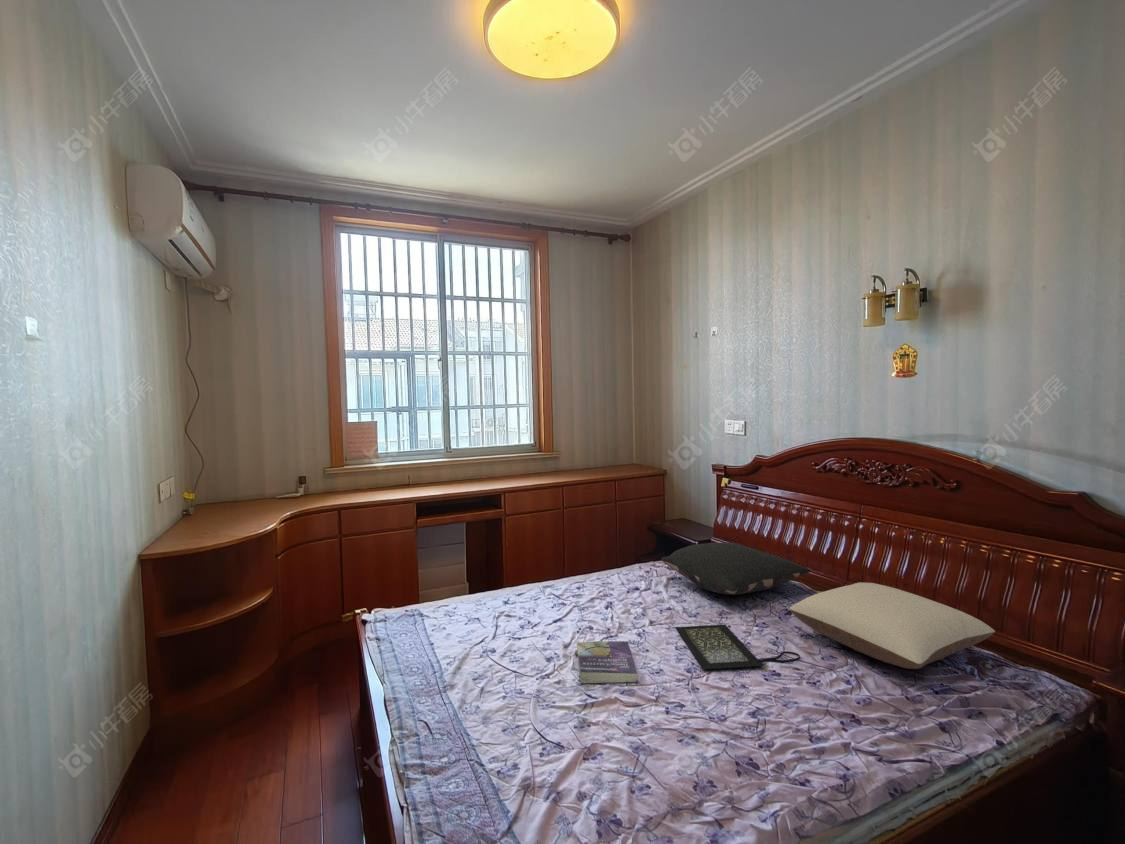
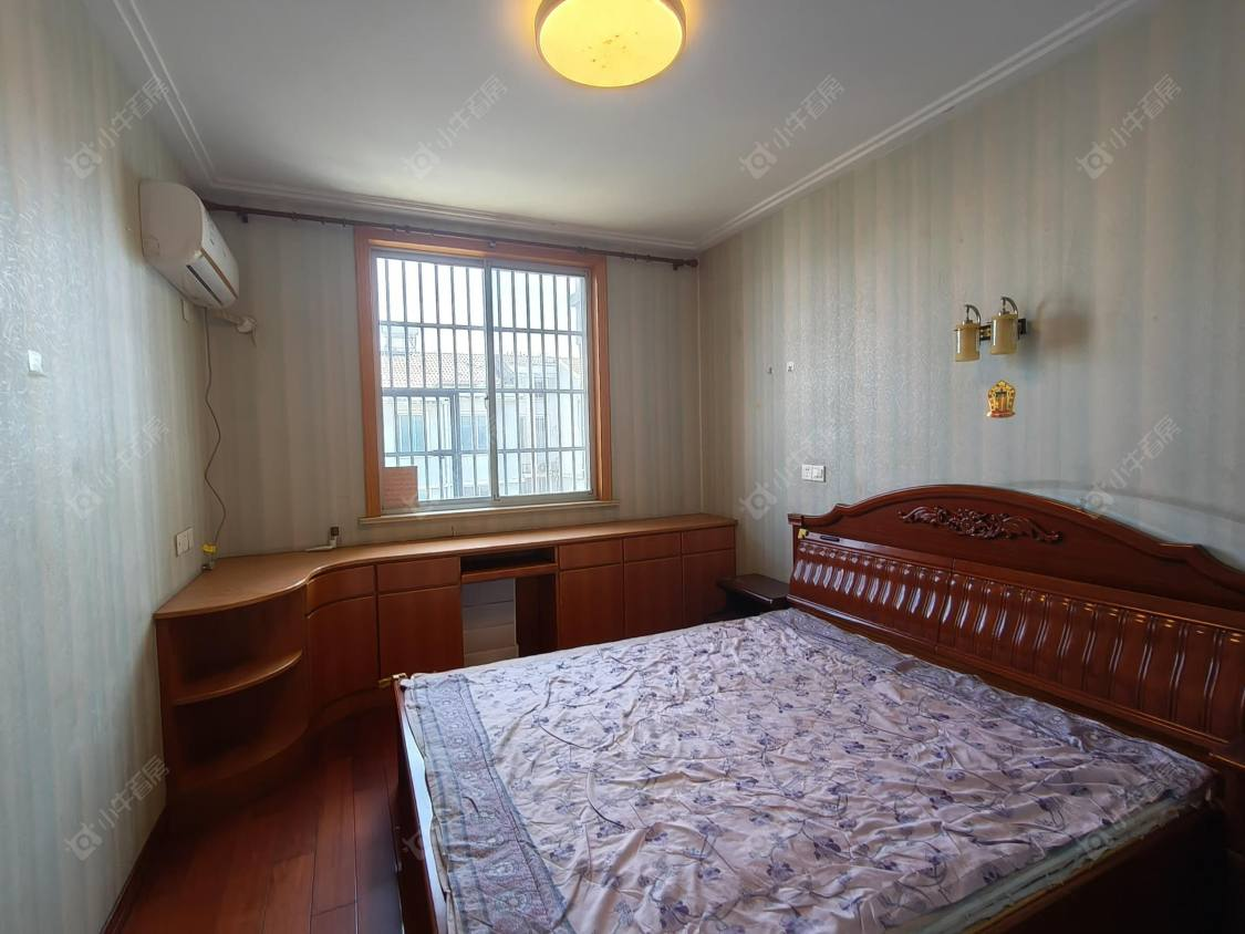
- clutch bag (719, 646)
- pillow (886, 621)
- book (605, 659)
- pillow (733, 566)
